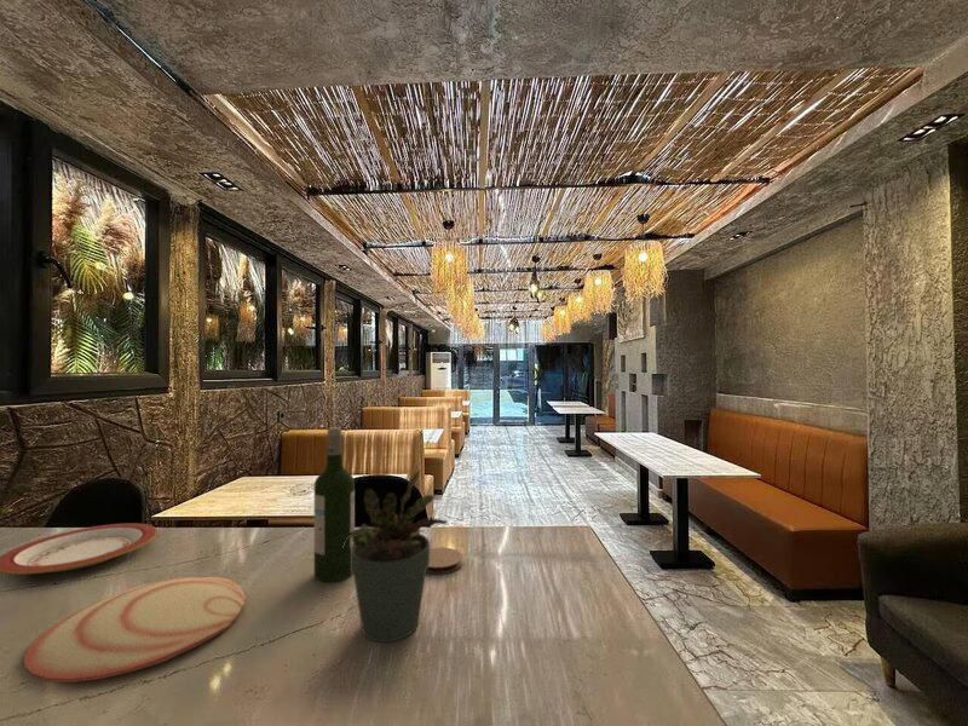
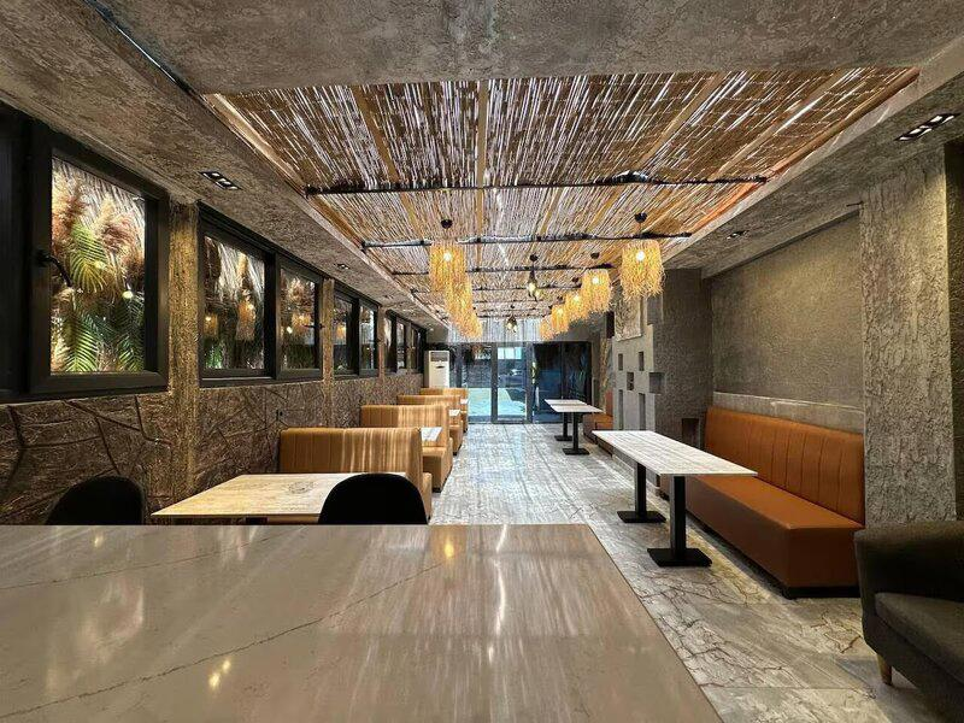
- potted plant (402, 551)
- wine bottle (334, 500)
- plate (146, 612)
- plate (82, 549)
- coaster (439, 559)
